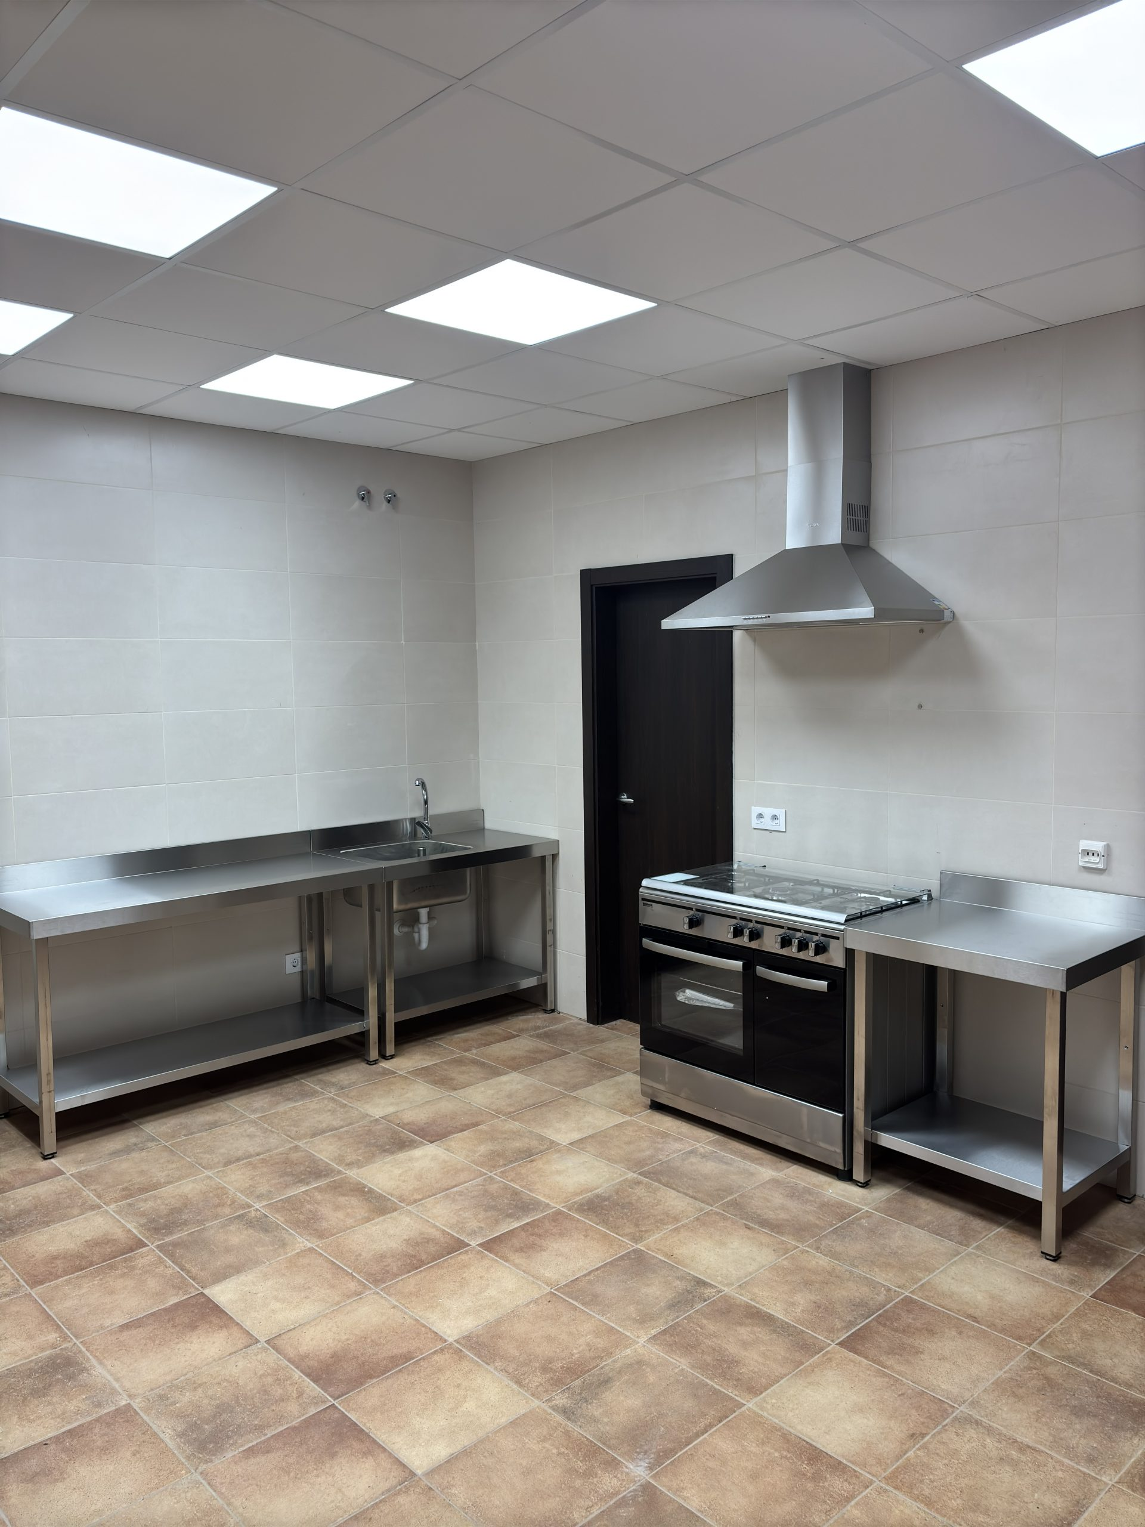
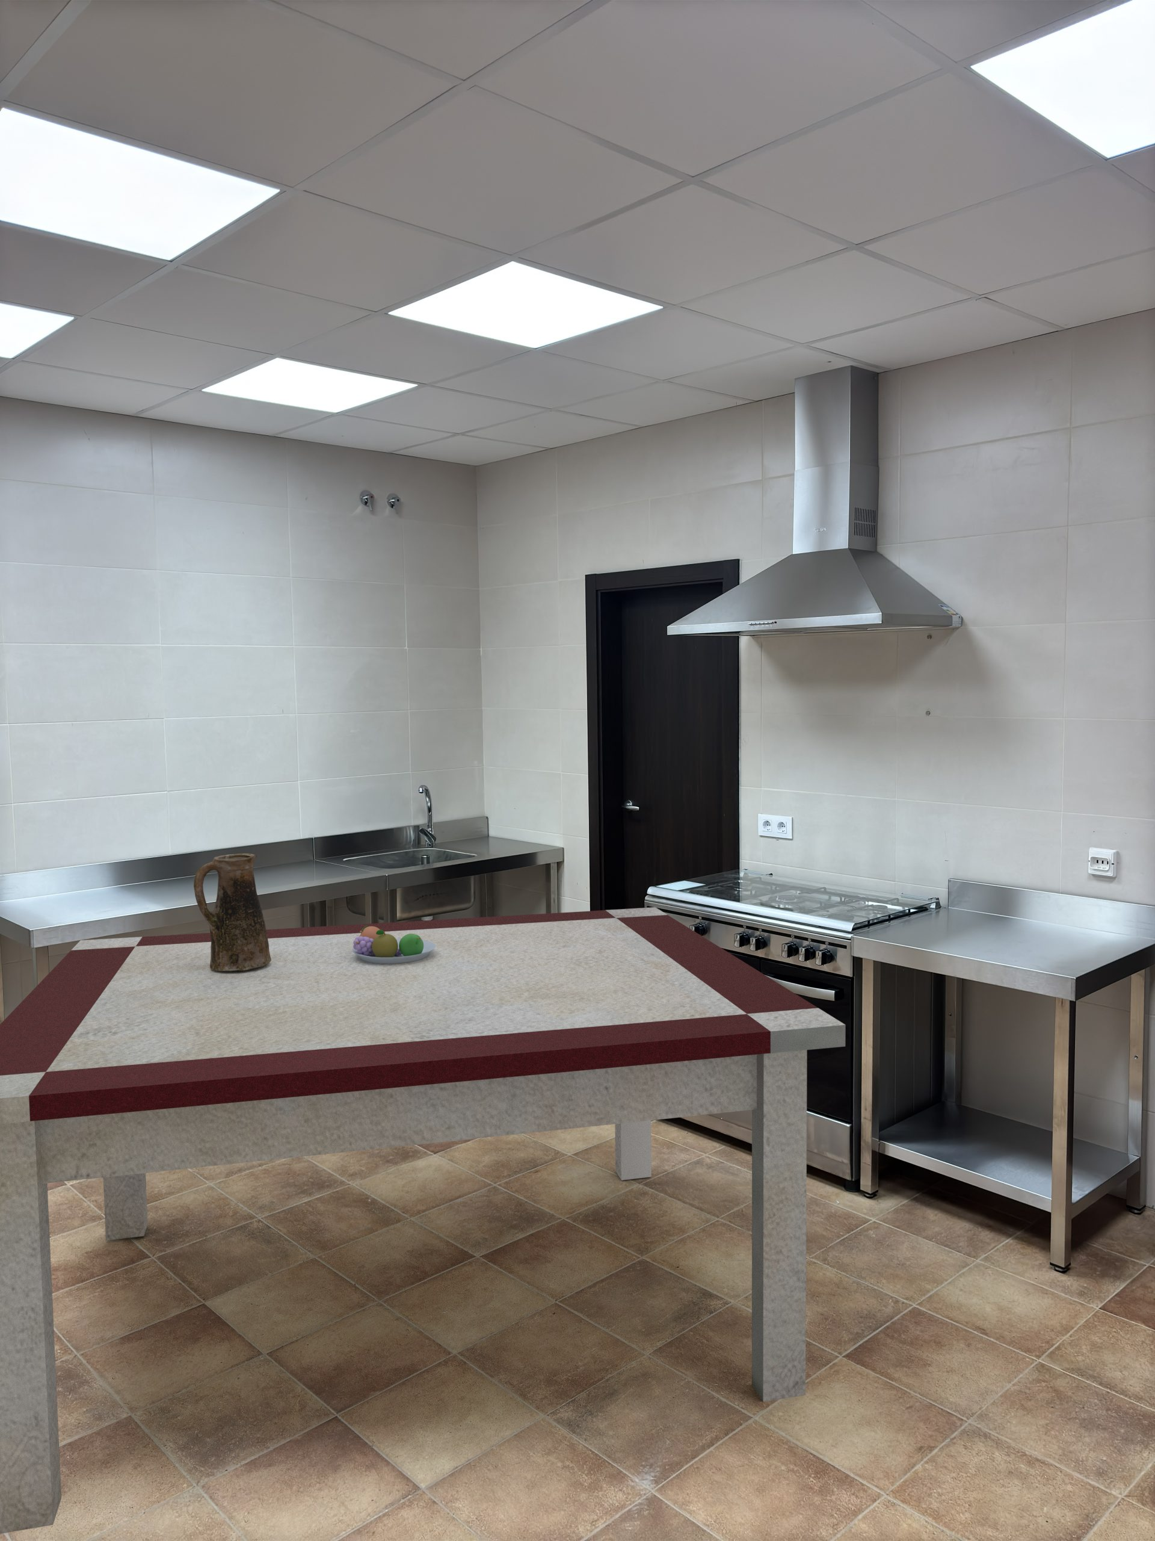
+ pitcher (232, 910)
+ fruit bowl (394, 939)
+ dining table (405, 1139)
